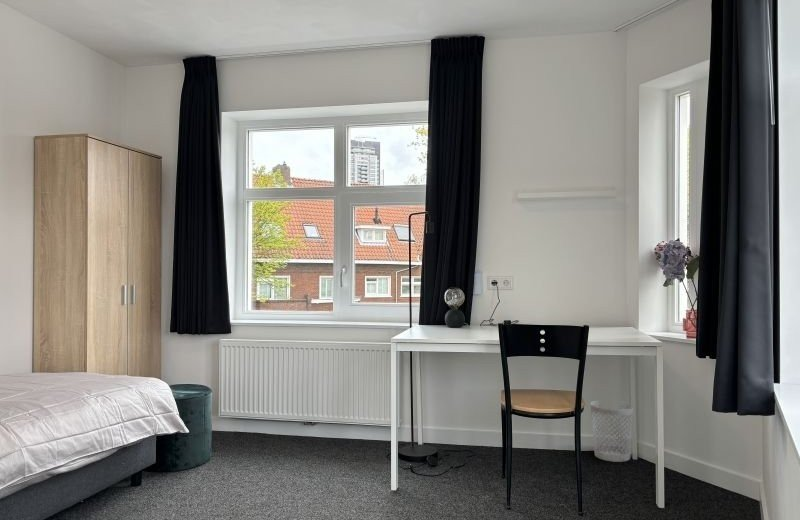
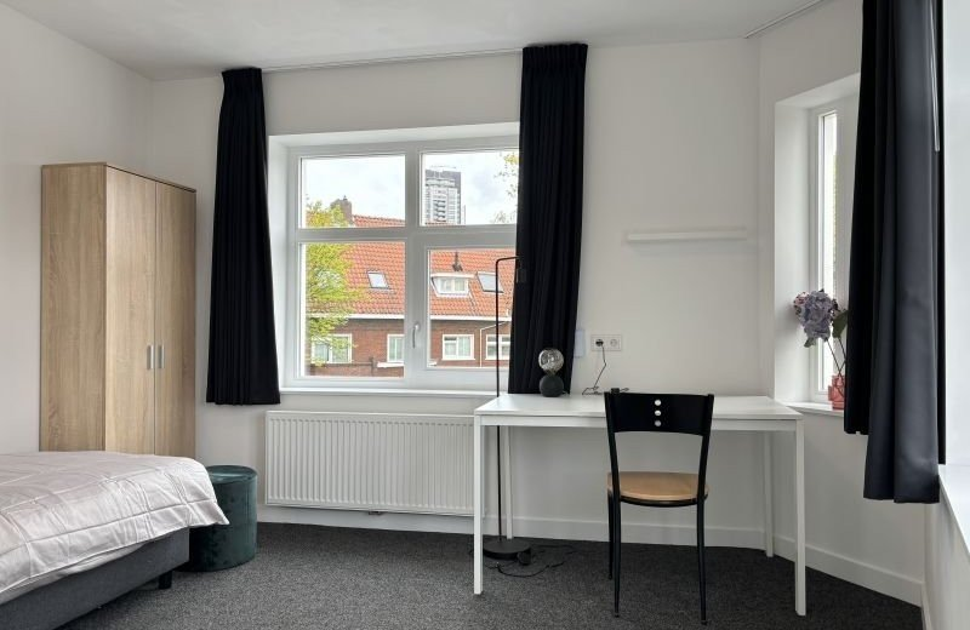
- wastebasket (612, 430)
